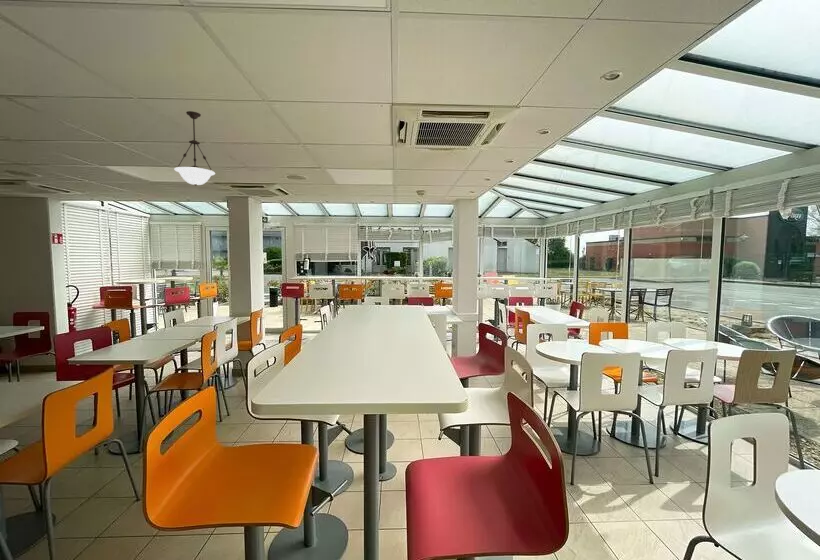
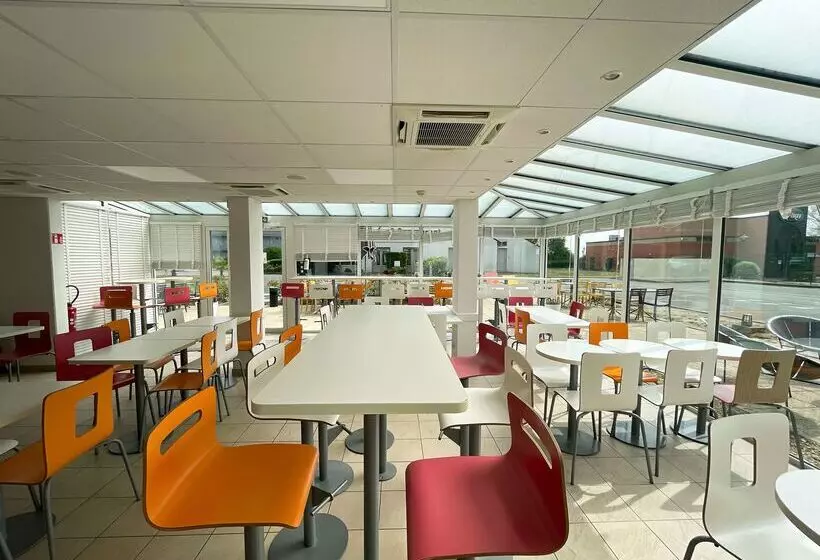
- pendant light (194, 150)
